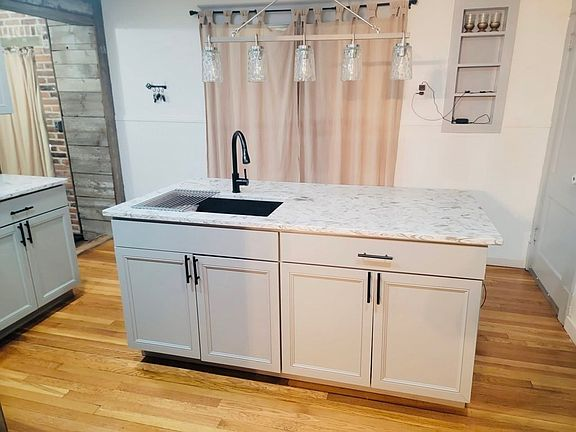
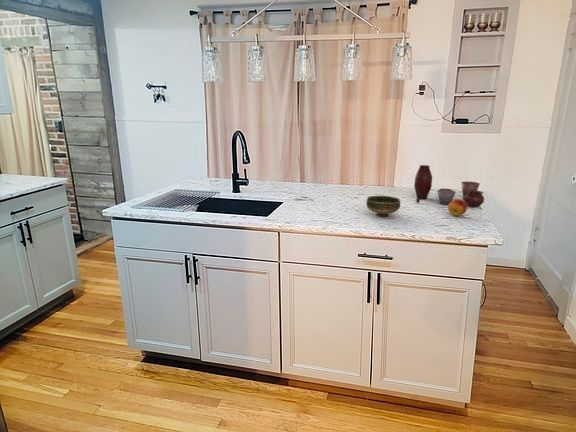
+ bowl (383, 207)
+ pottery set (448, 189)
+ fruit (457, 207)
